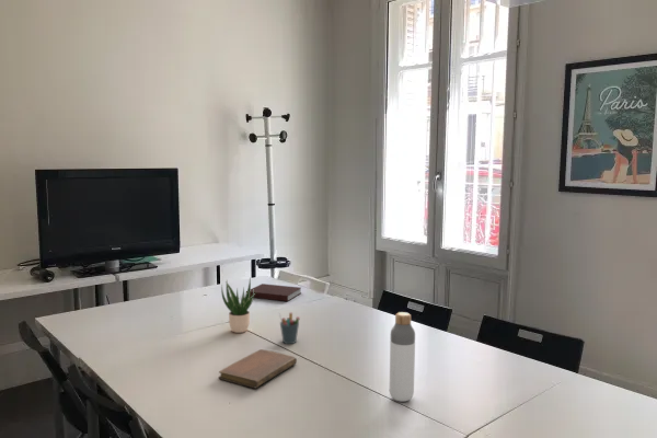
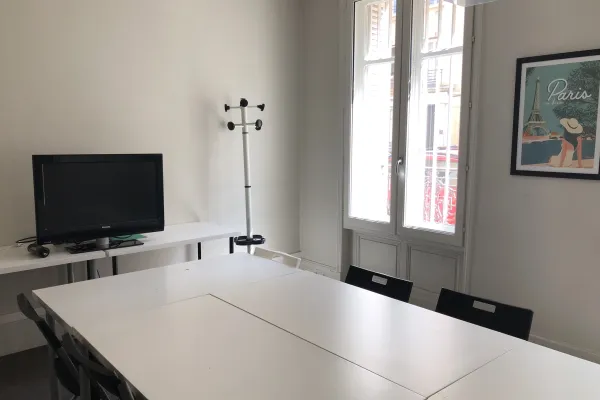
- bottle (402, 356)
- notebook (258, 367)
- pen holder (289, 326)
- notebook (274, 291)
- potted plant (238, 303)
